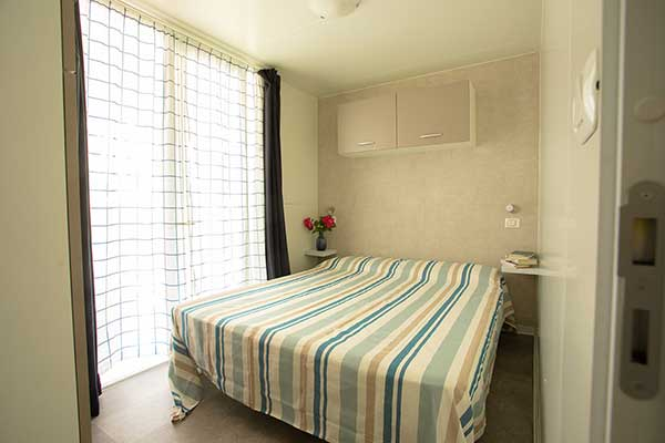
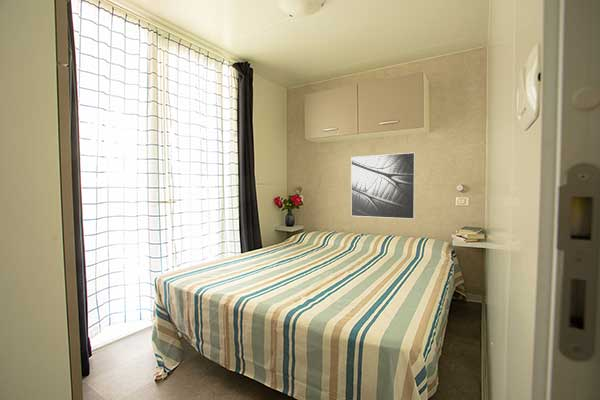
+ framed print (381, 186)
